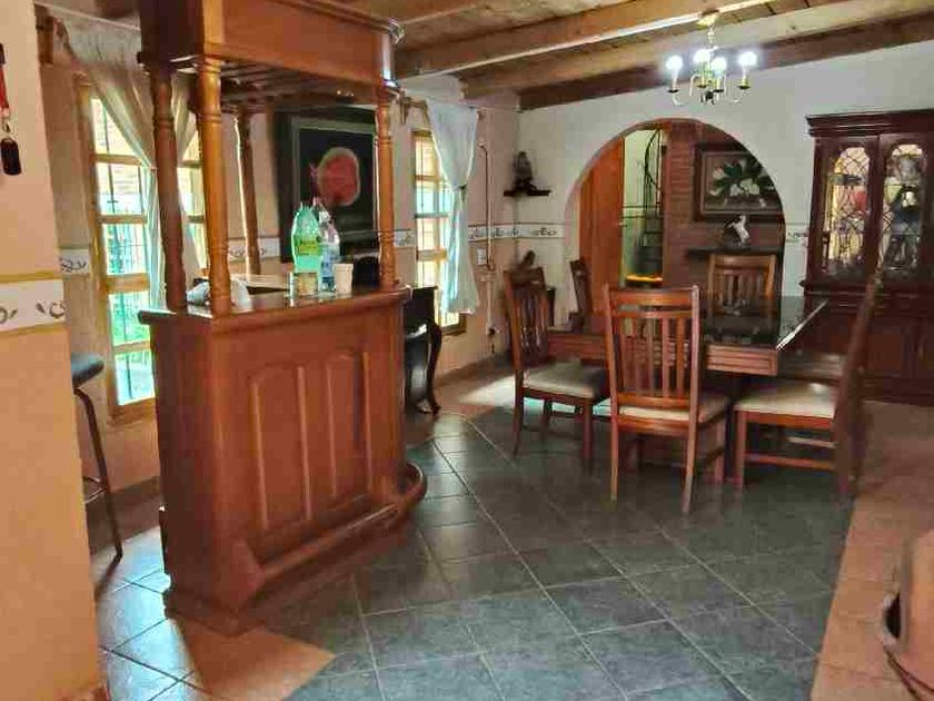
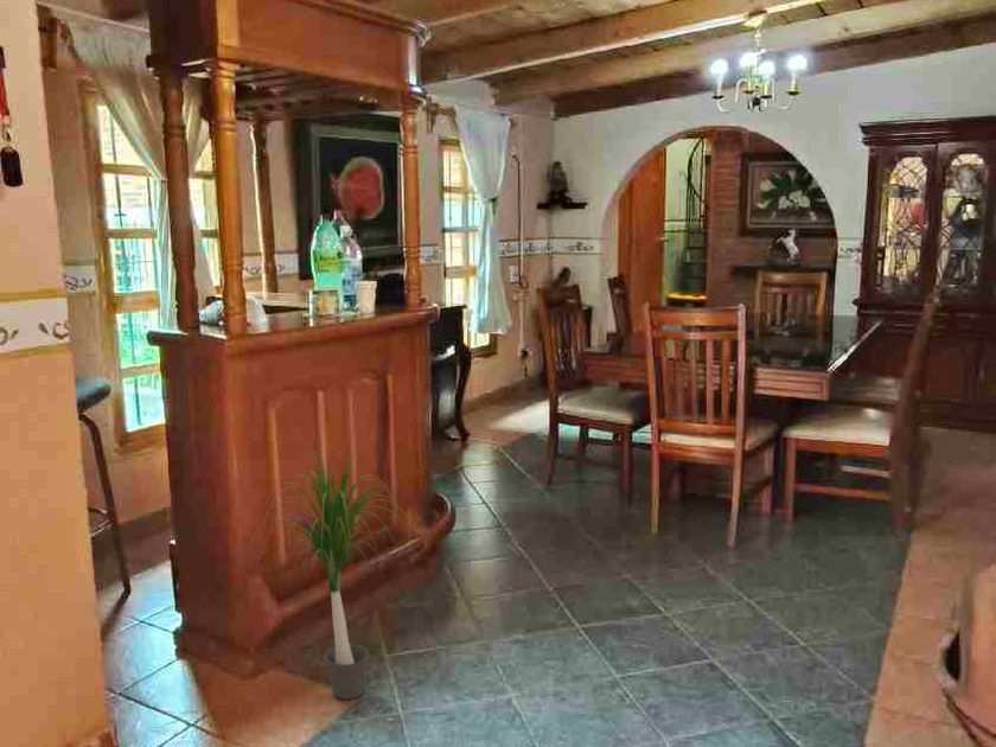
+ potted plant (334, 567)
